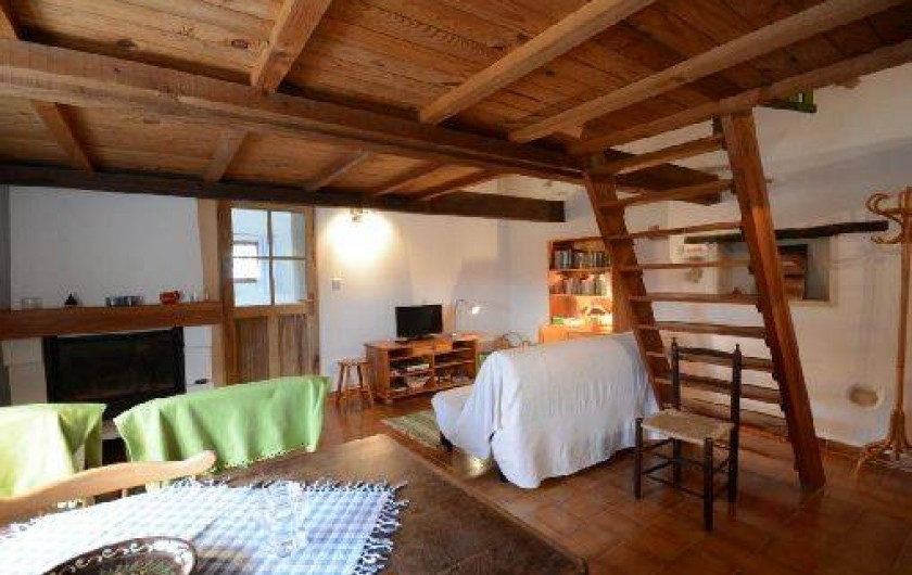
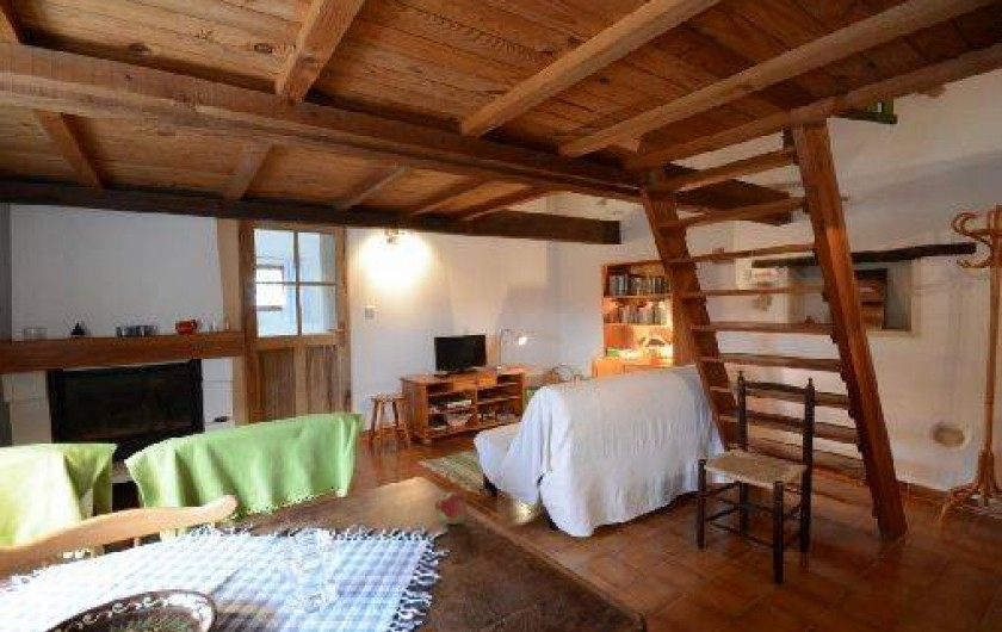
+ fruit (451, 507)
